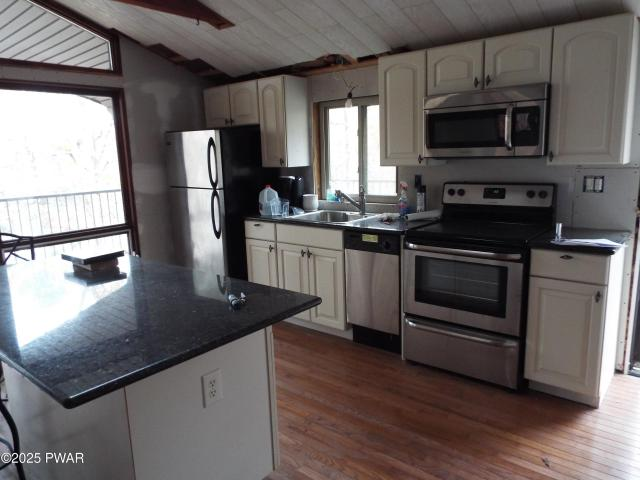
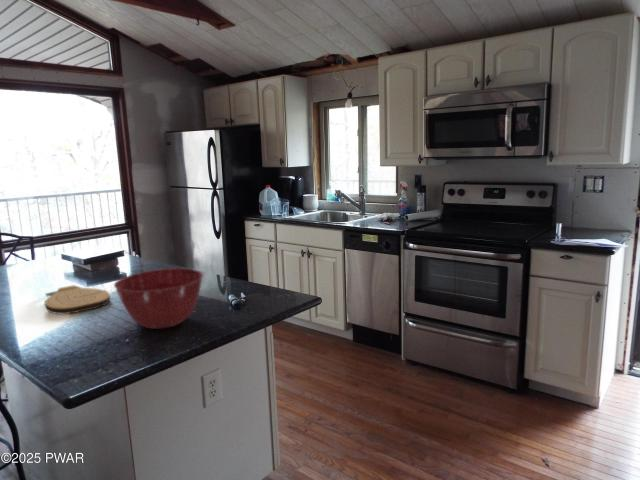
+ mixing bowl (161, 300)
+ key chain (71, 295)
